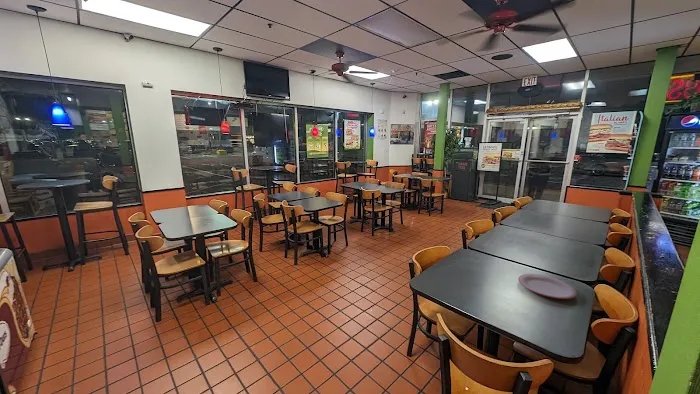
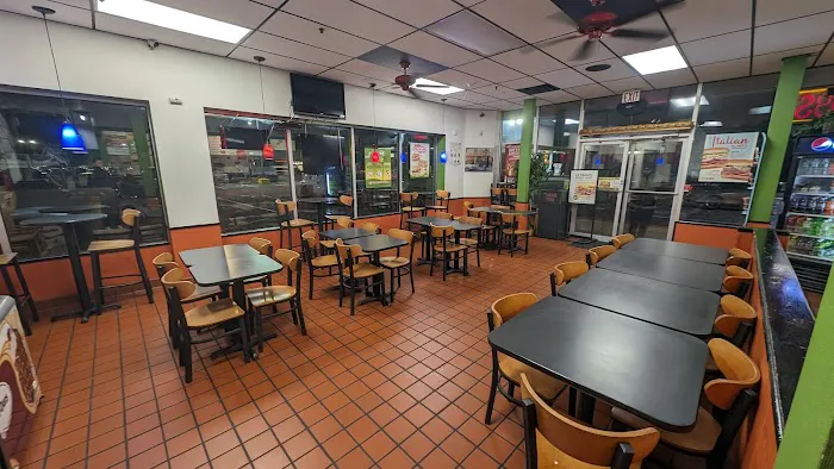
- plate (545, 286)
